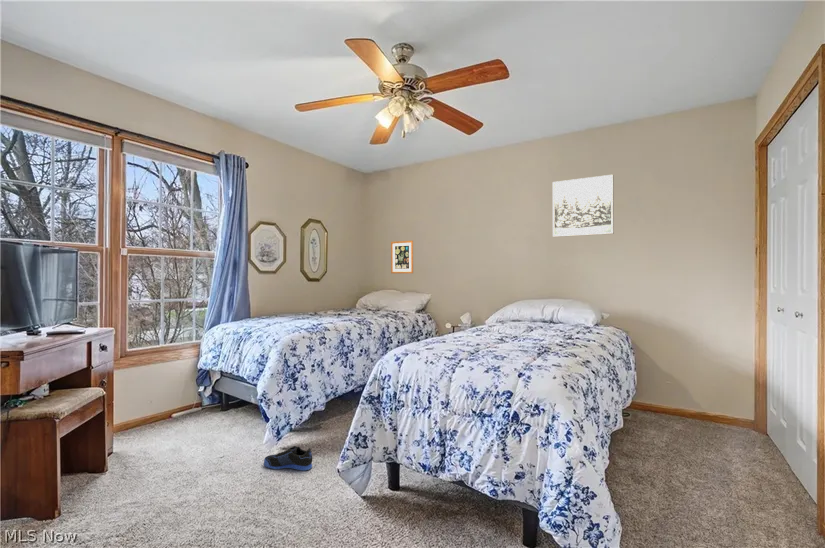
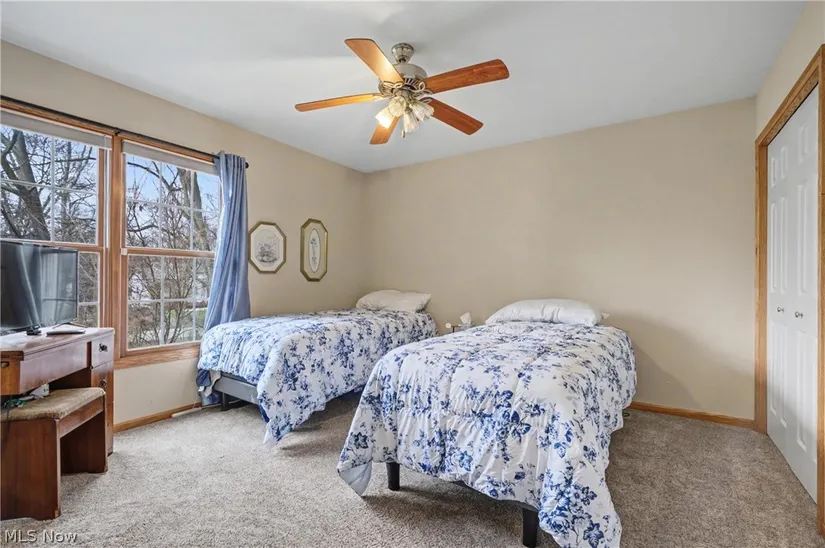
- sneaker (288, 456)
- wall art (401, 257)
- wall art (582, 207)
